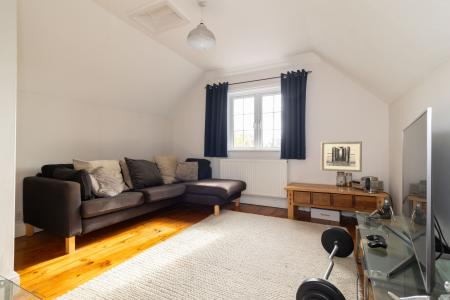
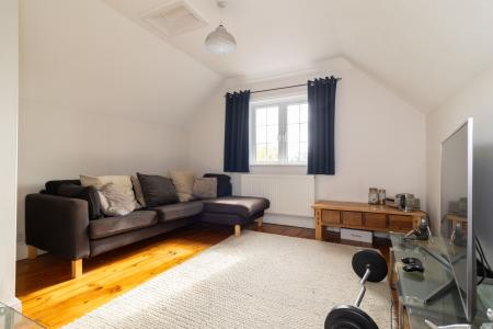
- wall art (340, 156)
